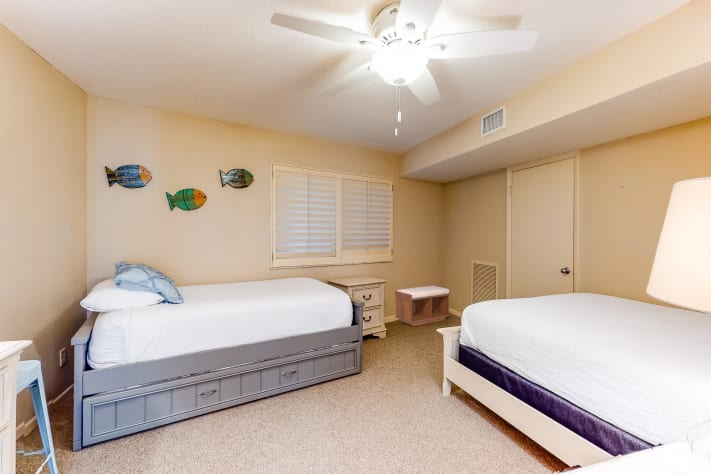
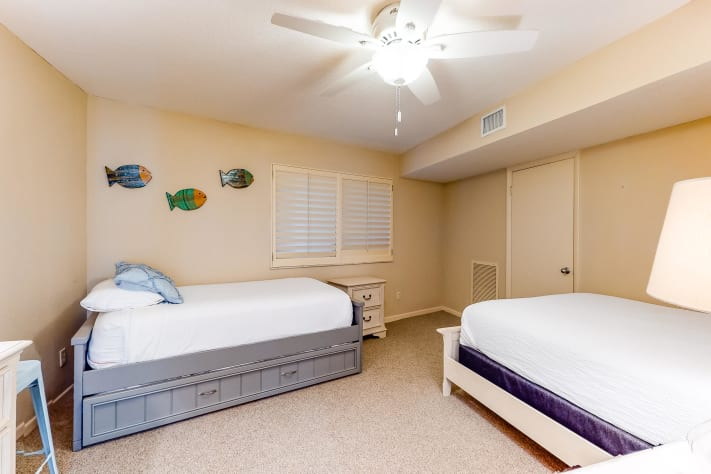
- bench (423, 304)
